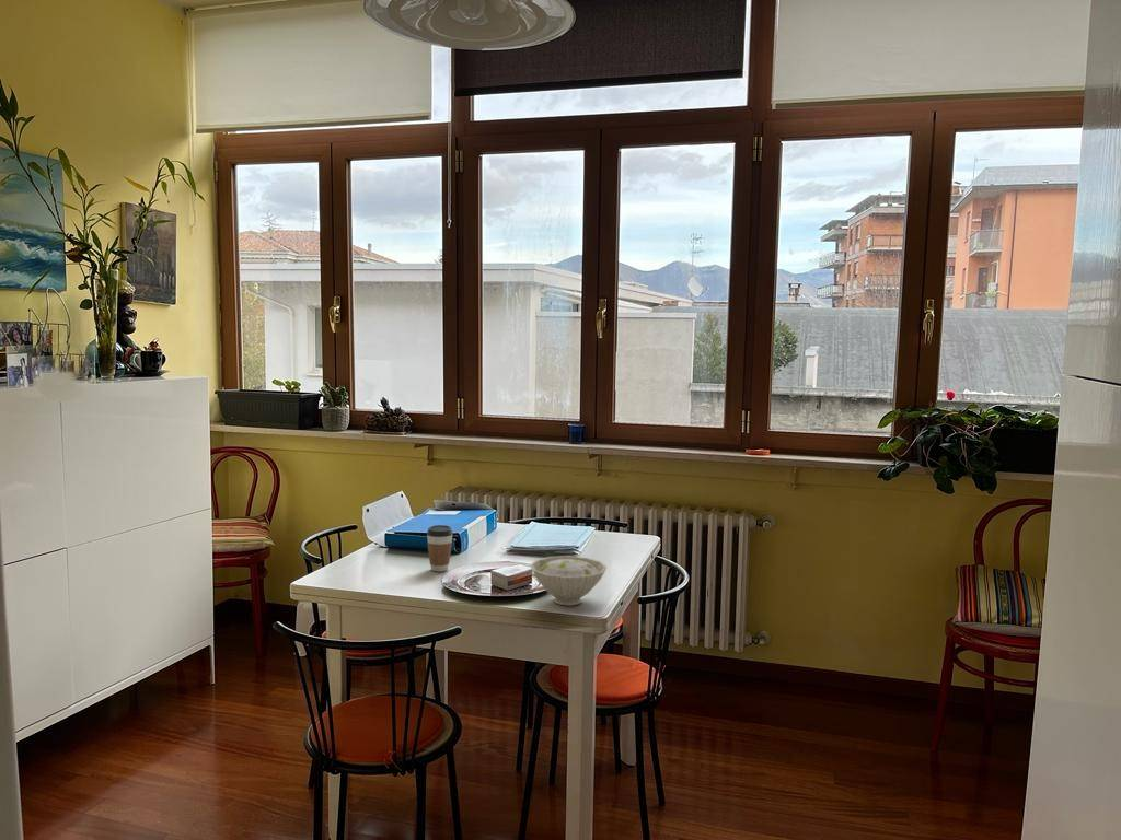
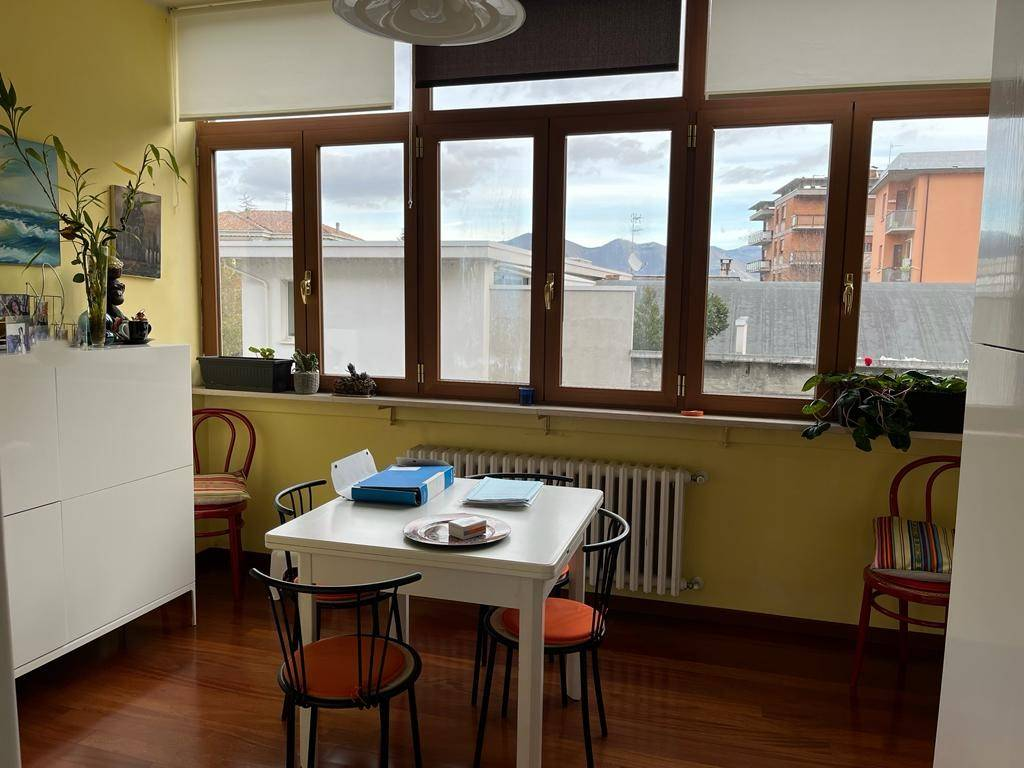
- coffee cup (439, 548)
- bowl (567, 581)
